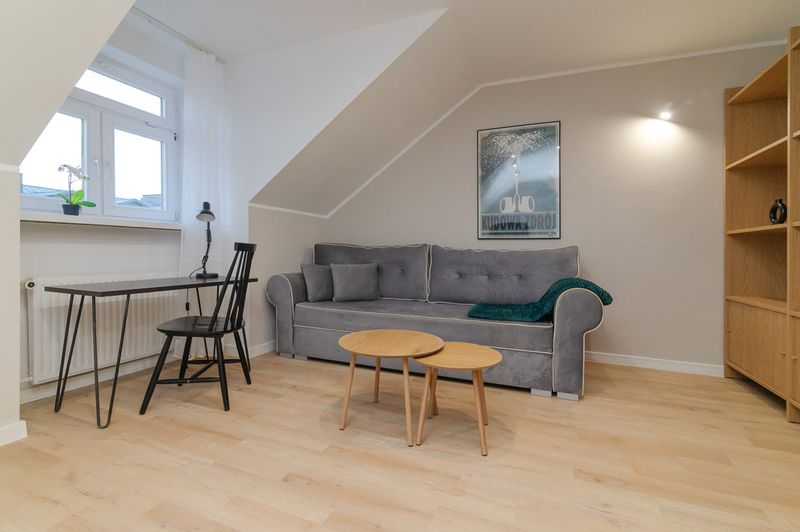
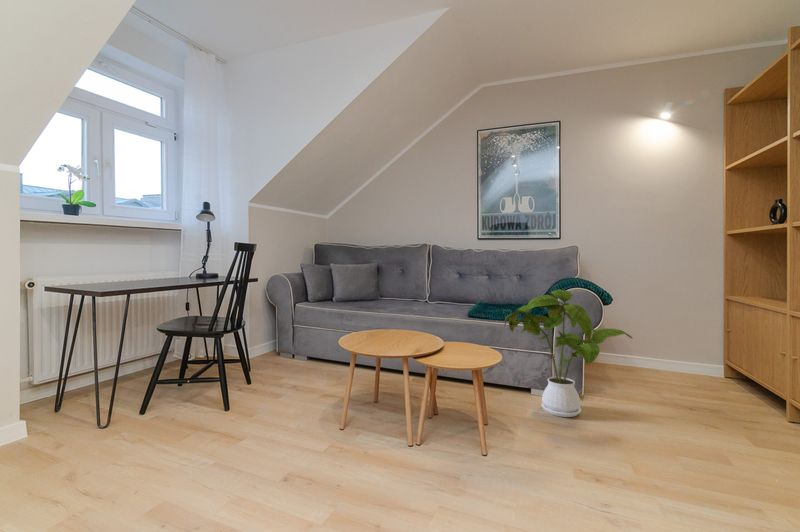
+ house plant (562, 354)
